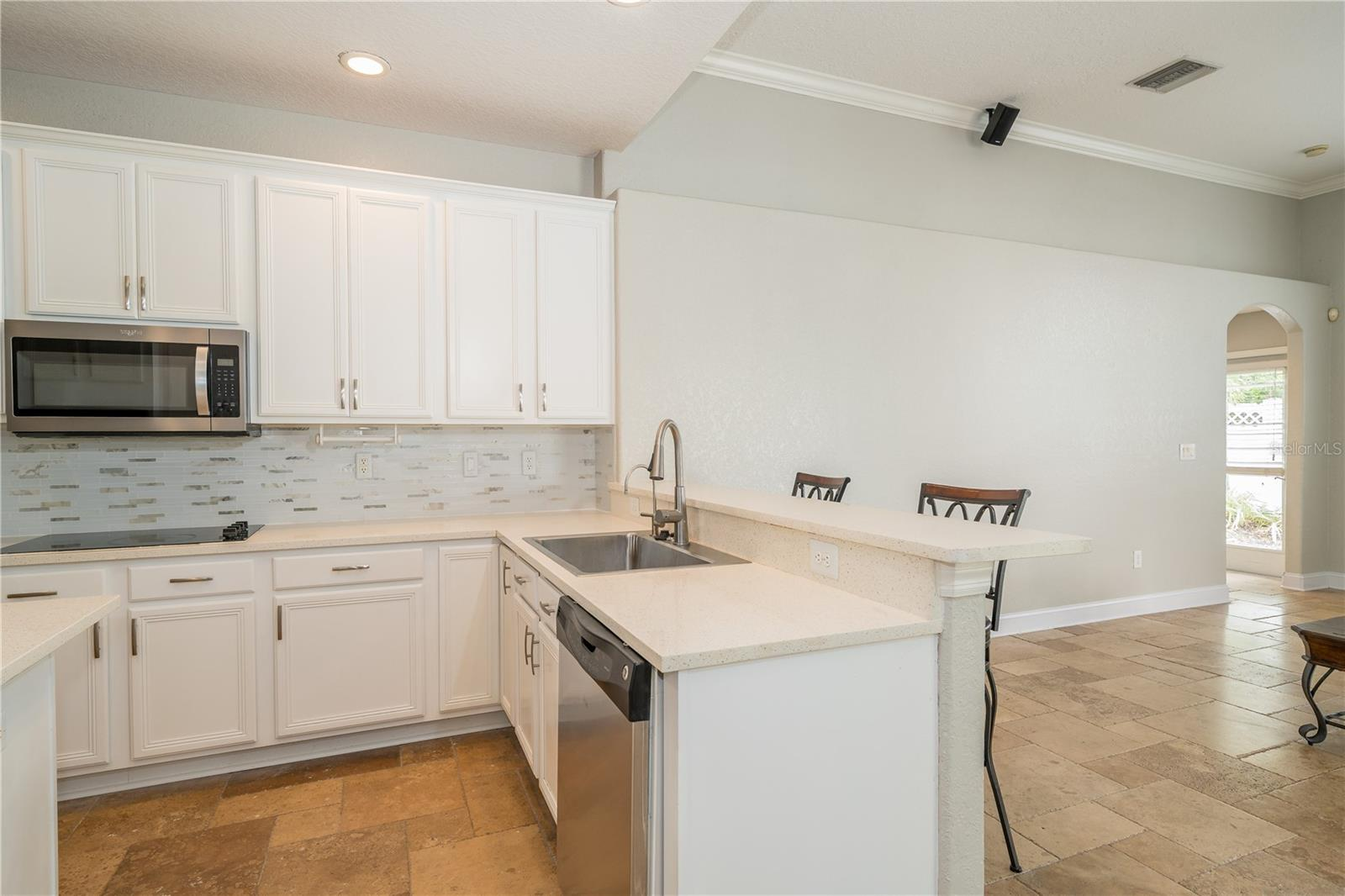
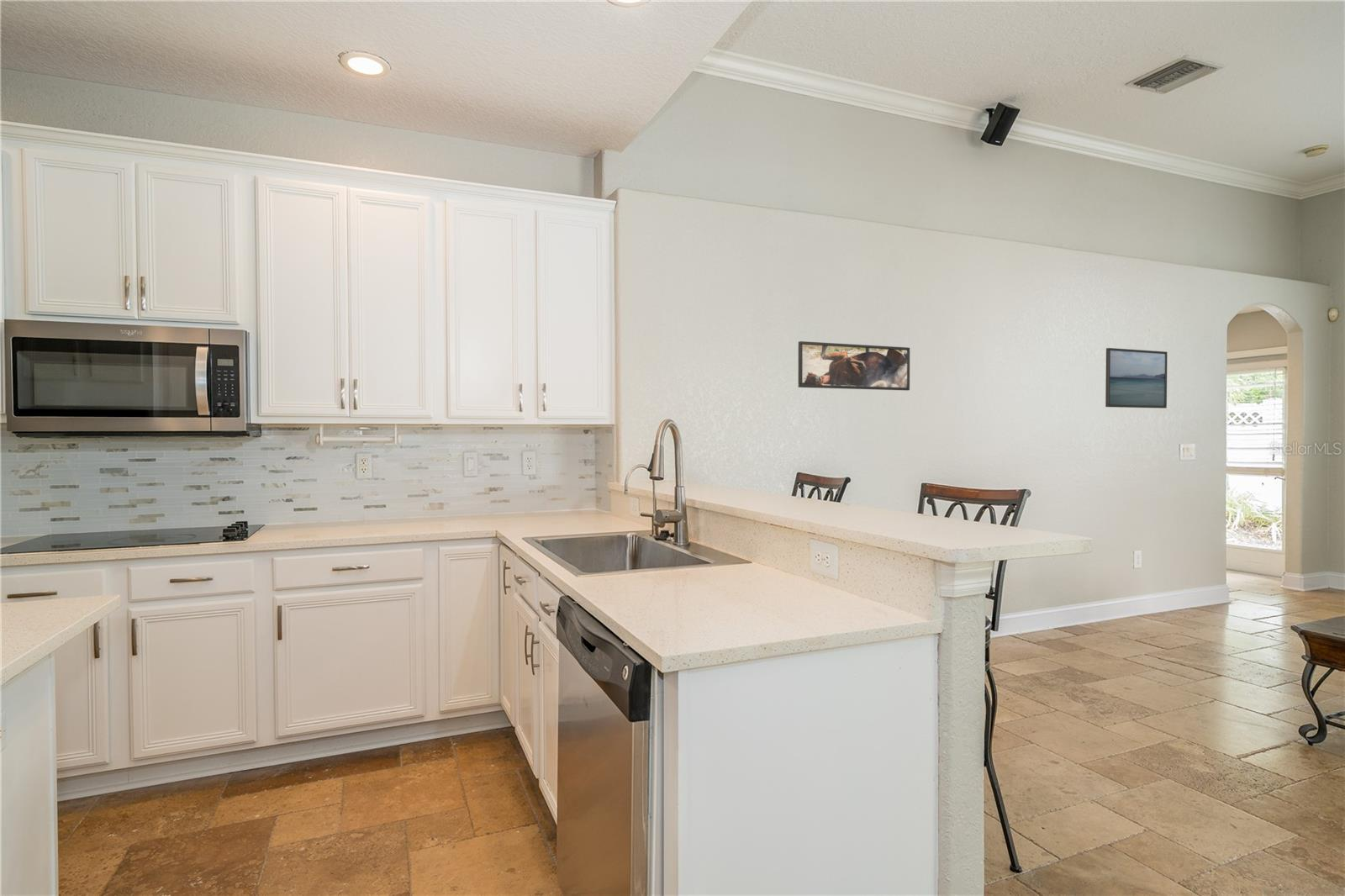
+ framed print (856, 366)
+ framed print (1137, 378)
